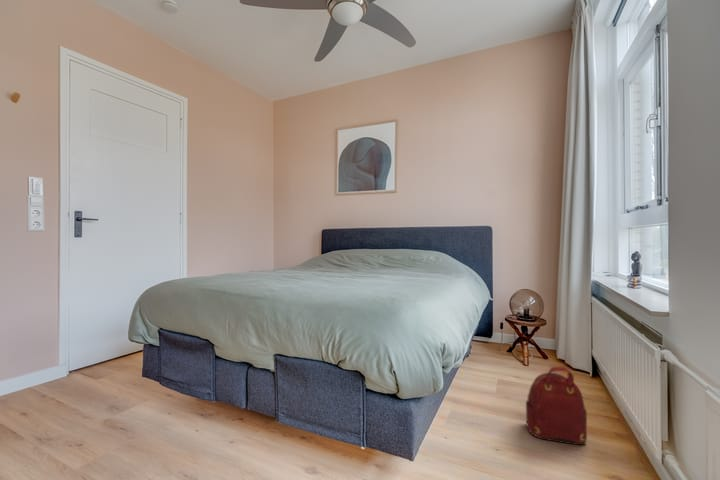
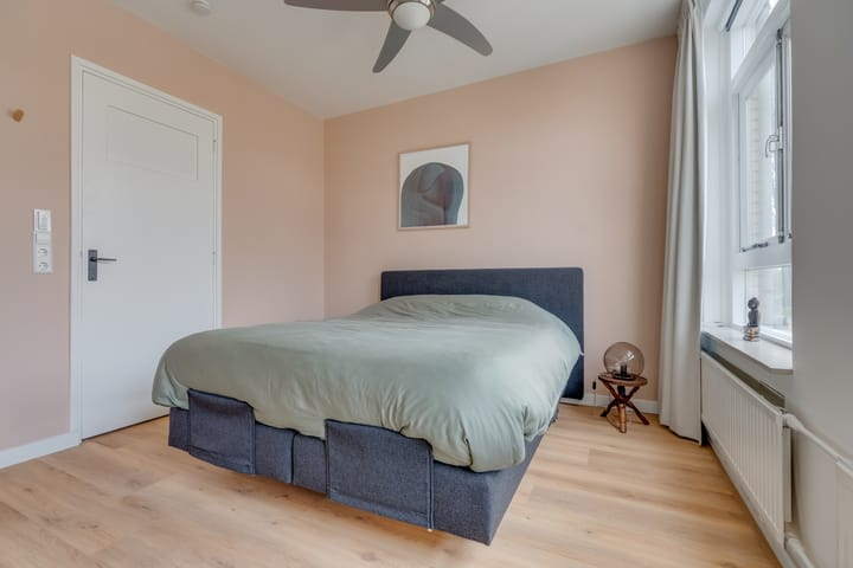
- backpack (556, 398)
